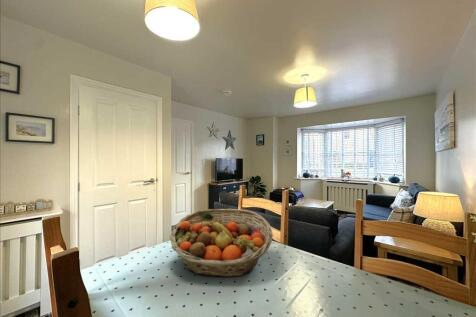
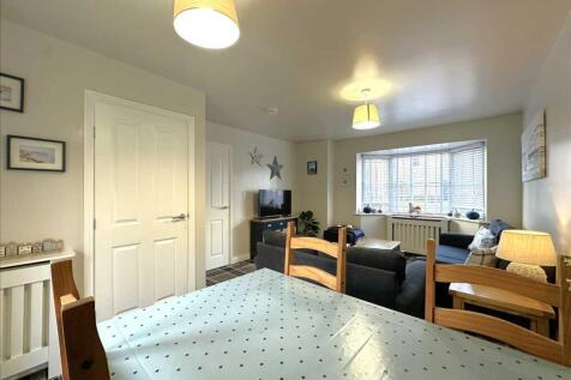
- fruit basket (221, 238)
